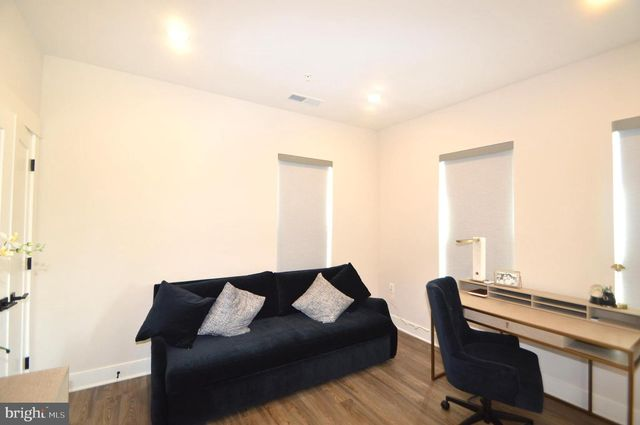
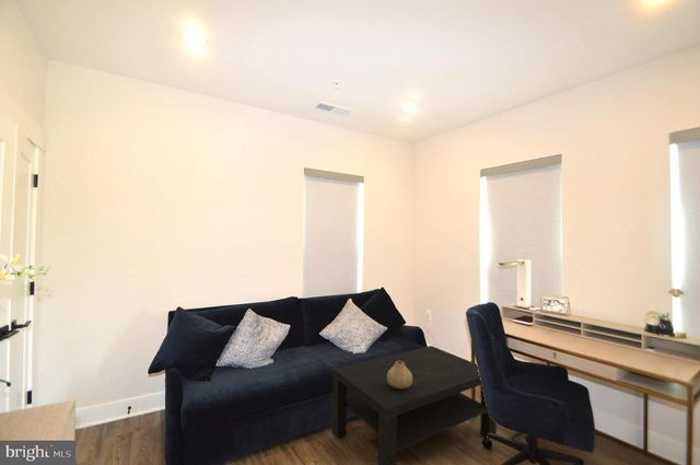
+ vase (399, 373)
+ coffee table (413, 402)
